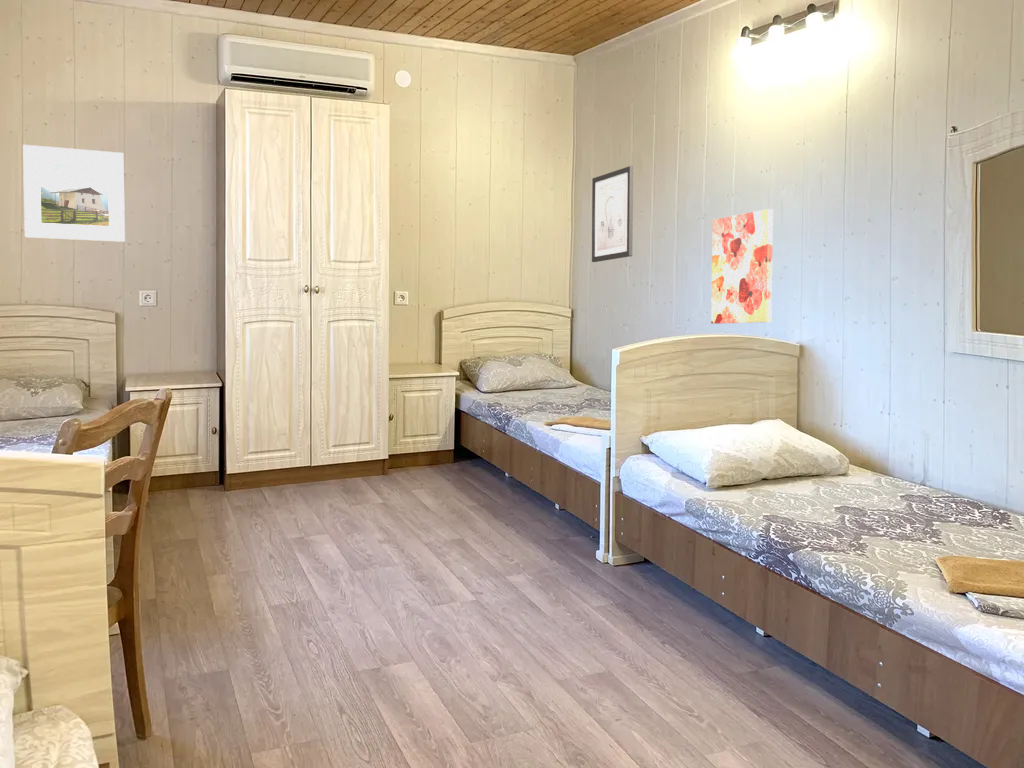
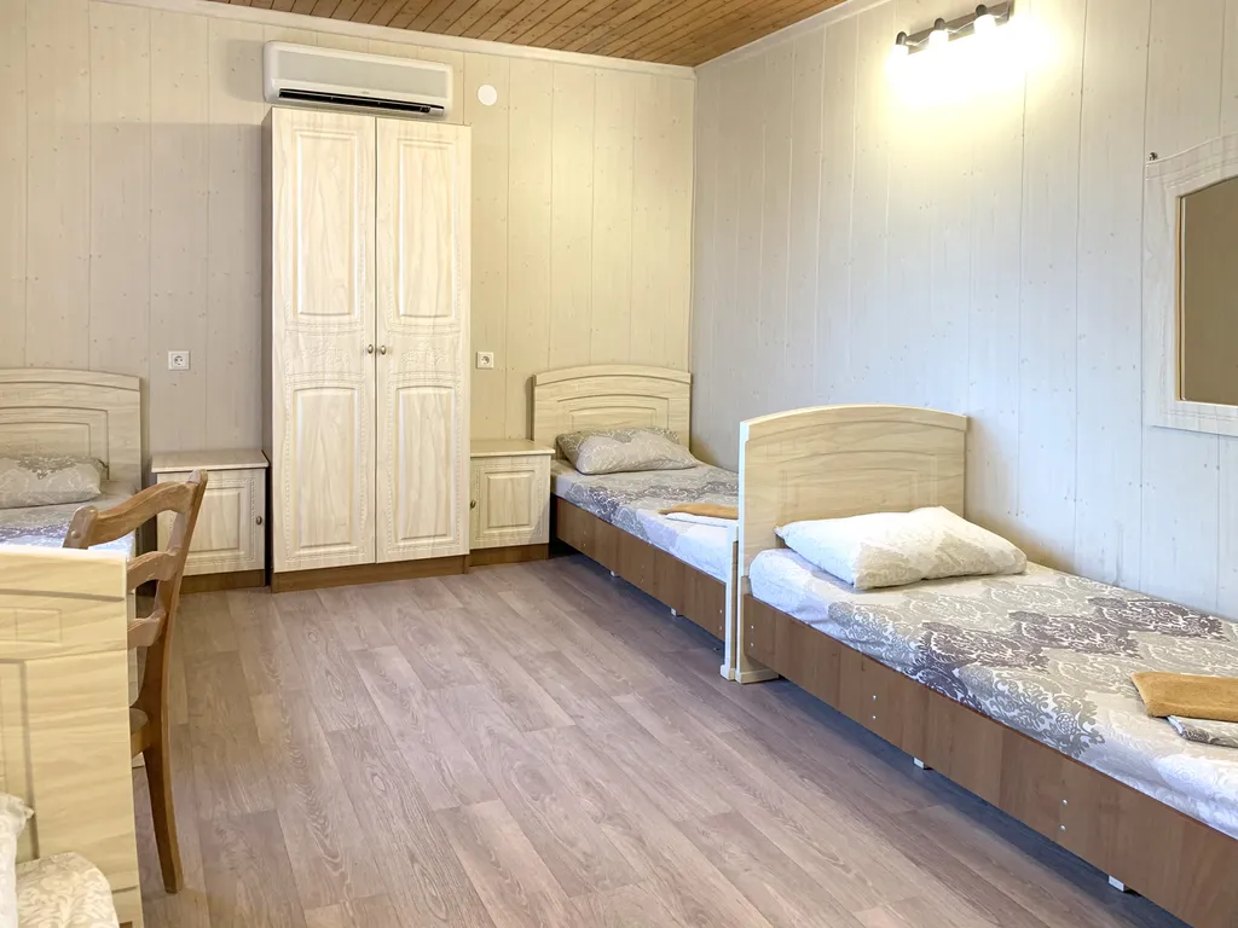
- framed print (75, 194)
- wall art (740, 268)
- wall art (611, 215)
